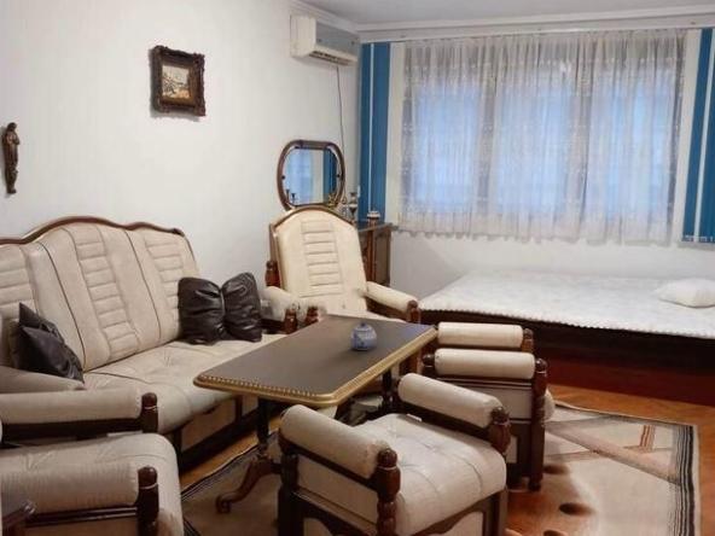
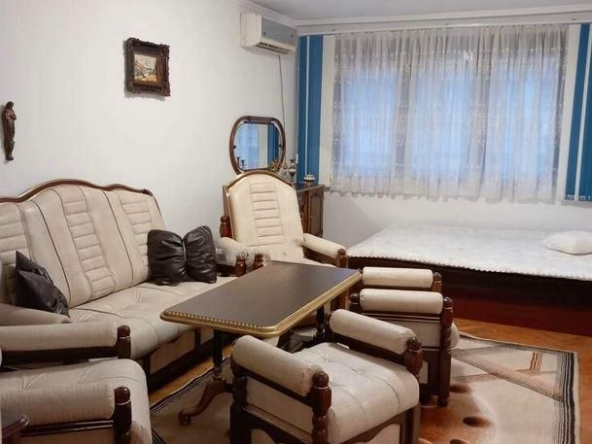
- teapot (362, 334)
